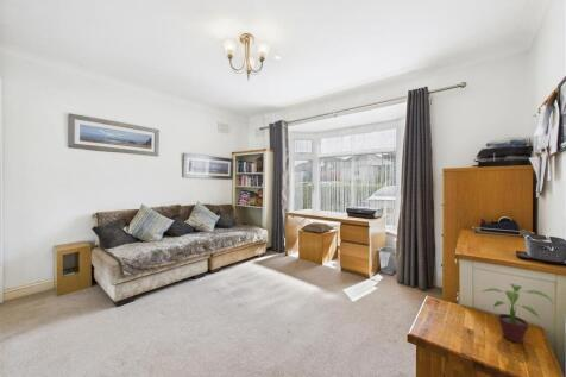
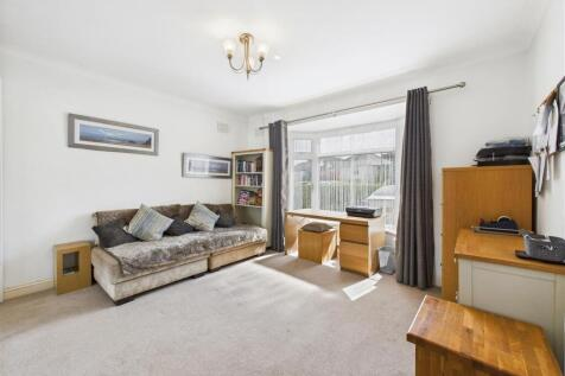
- potted plant (514, 313)
